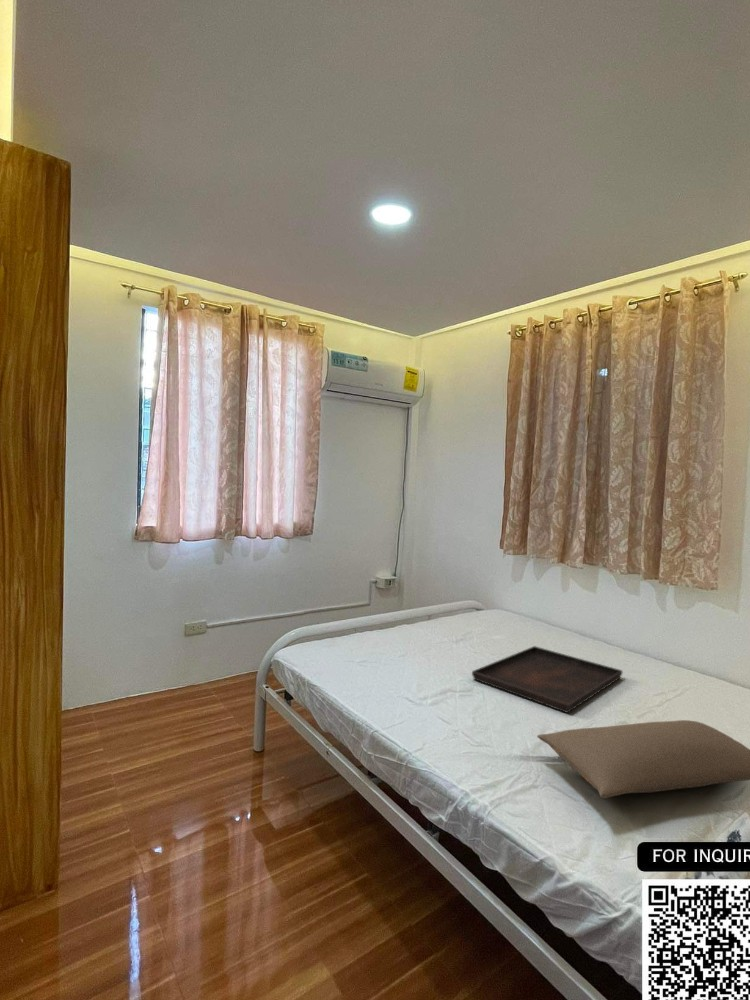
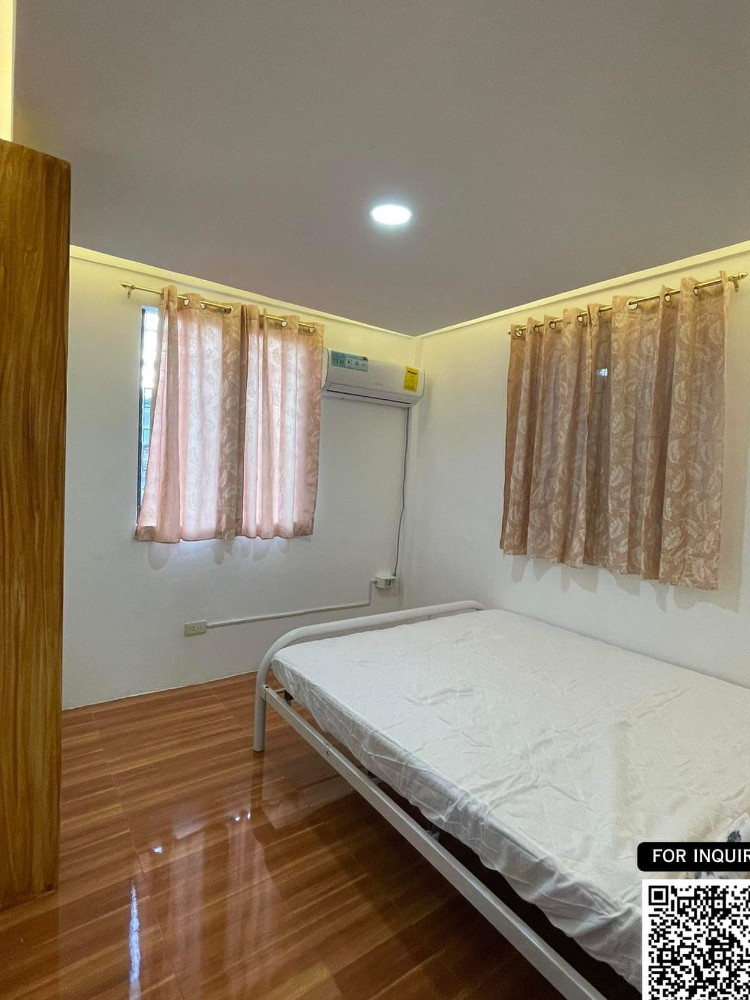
- serving tray (548, 675)
- pillow (657, 755)
